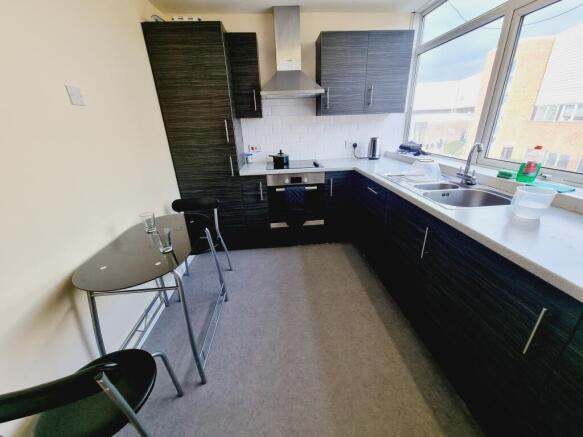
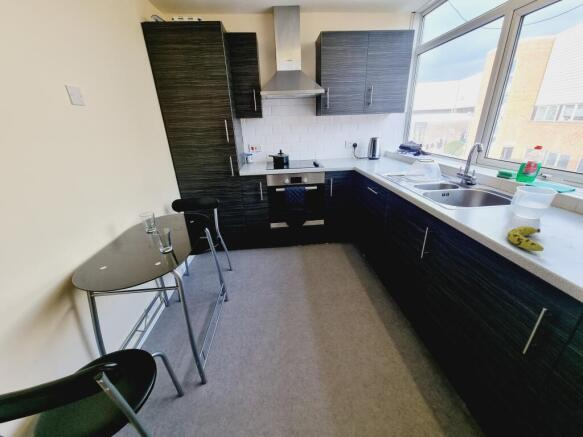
+ fruit (531, 240)
